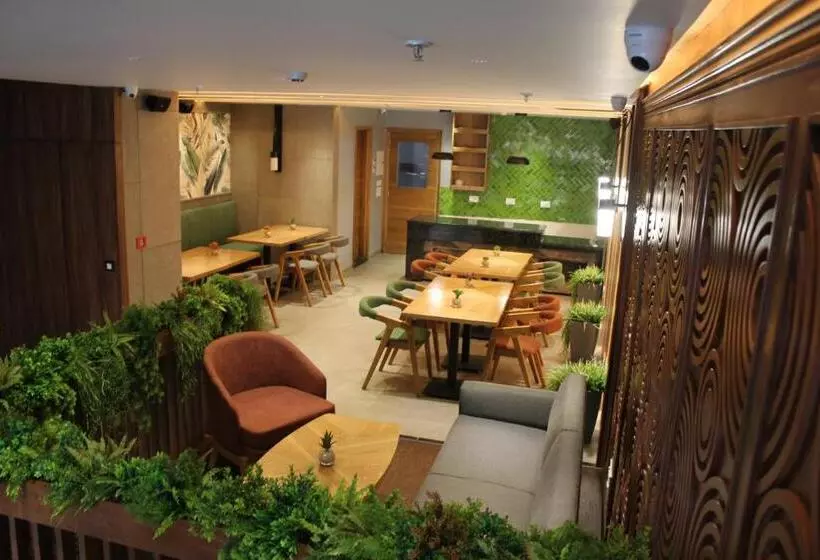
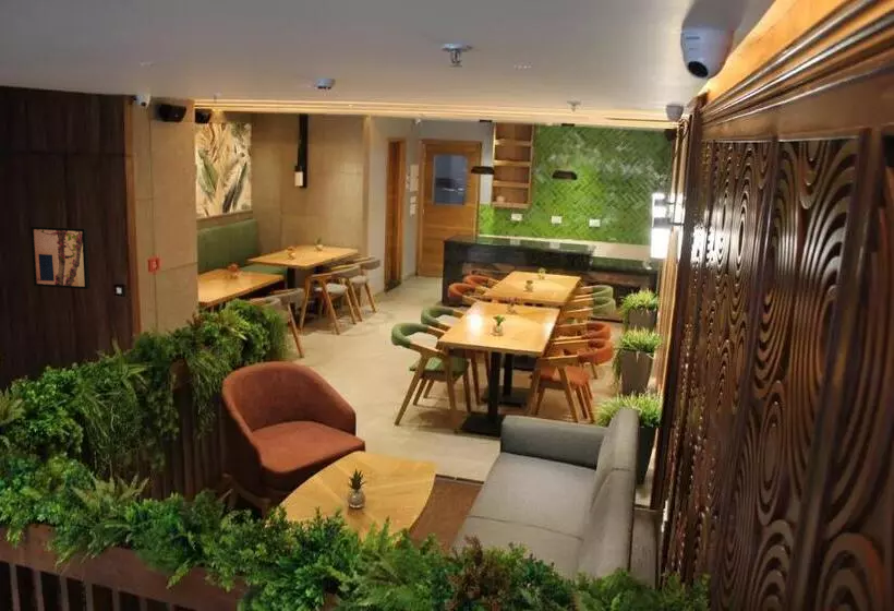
+ wall art (60, 257)
